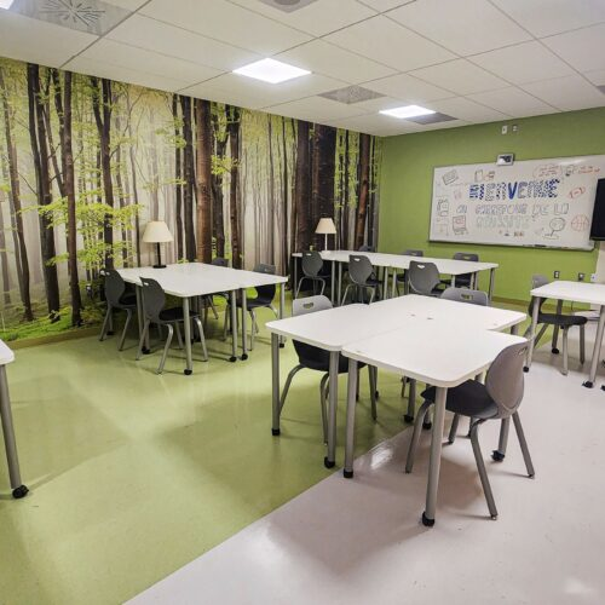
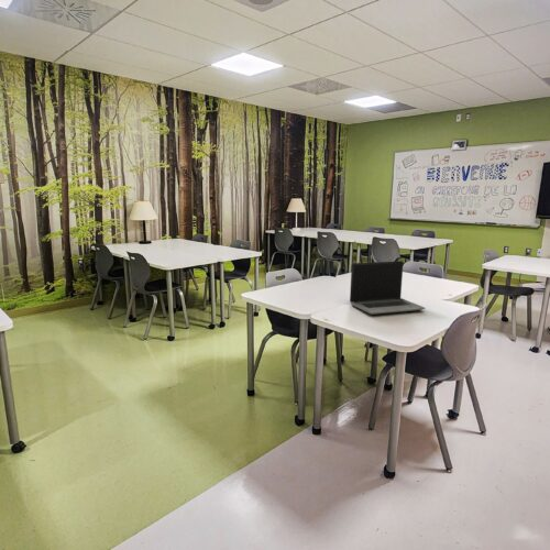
+ laptop computer (387, 286)
